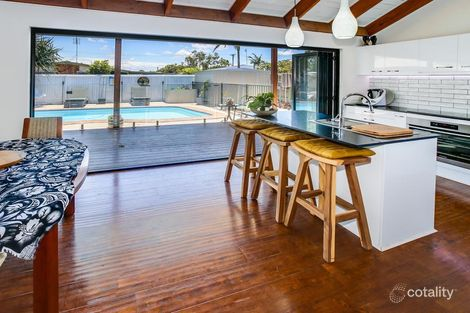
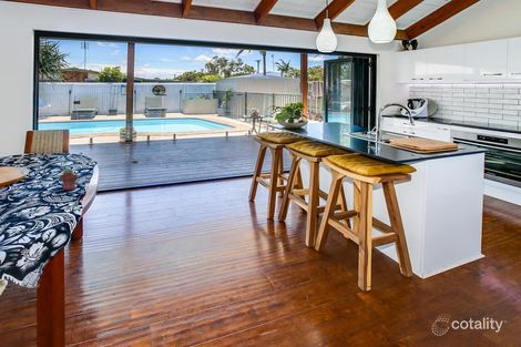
+ potted succulent (69, 178)
